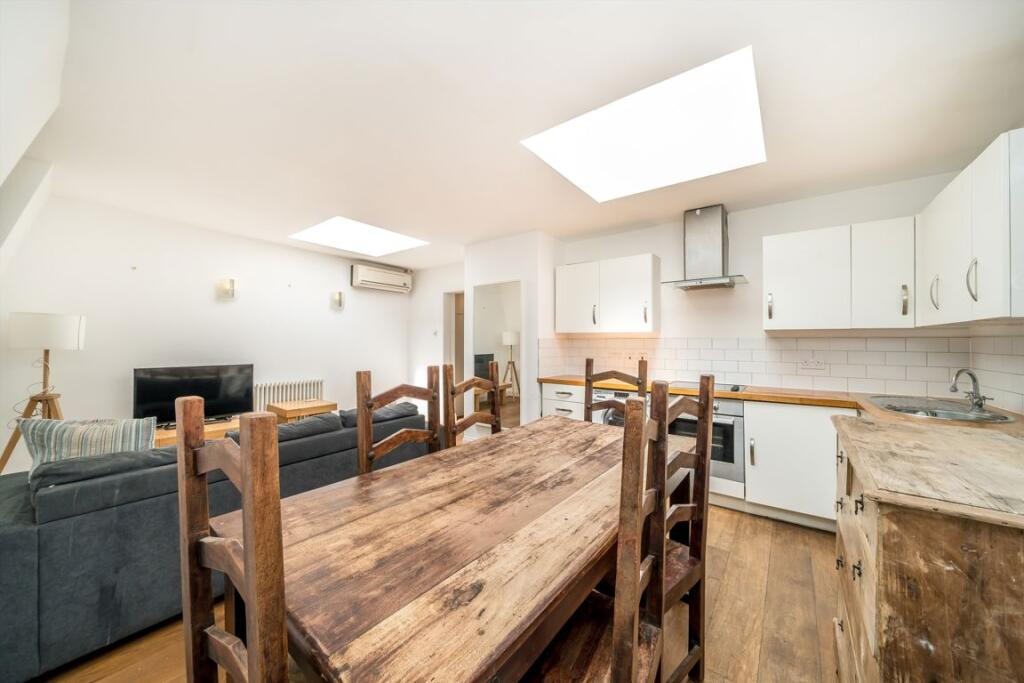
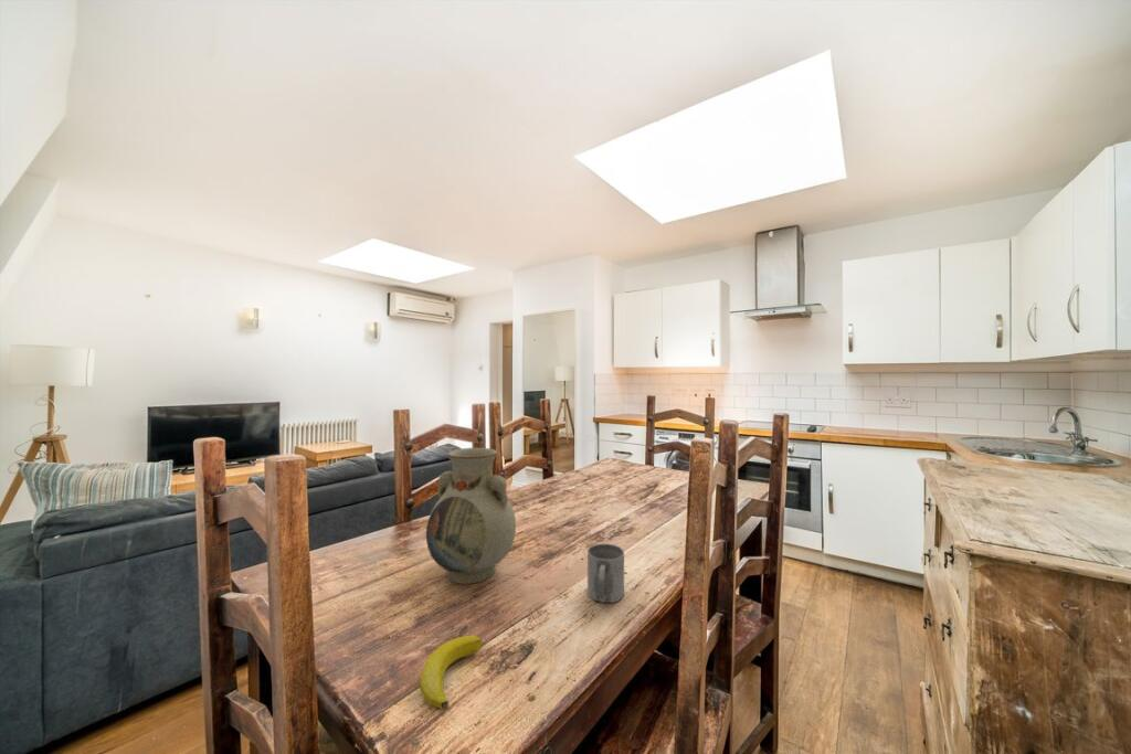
+ vase (472, 511)
+ banana (448, 665)
+ mug (604, 575)
